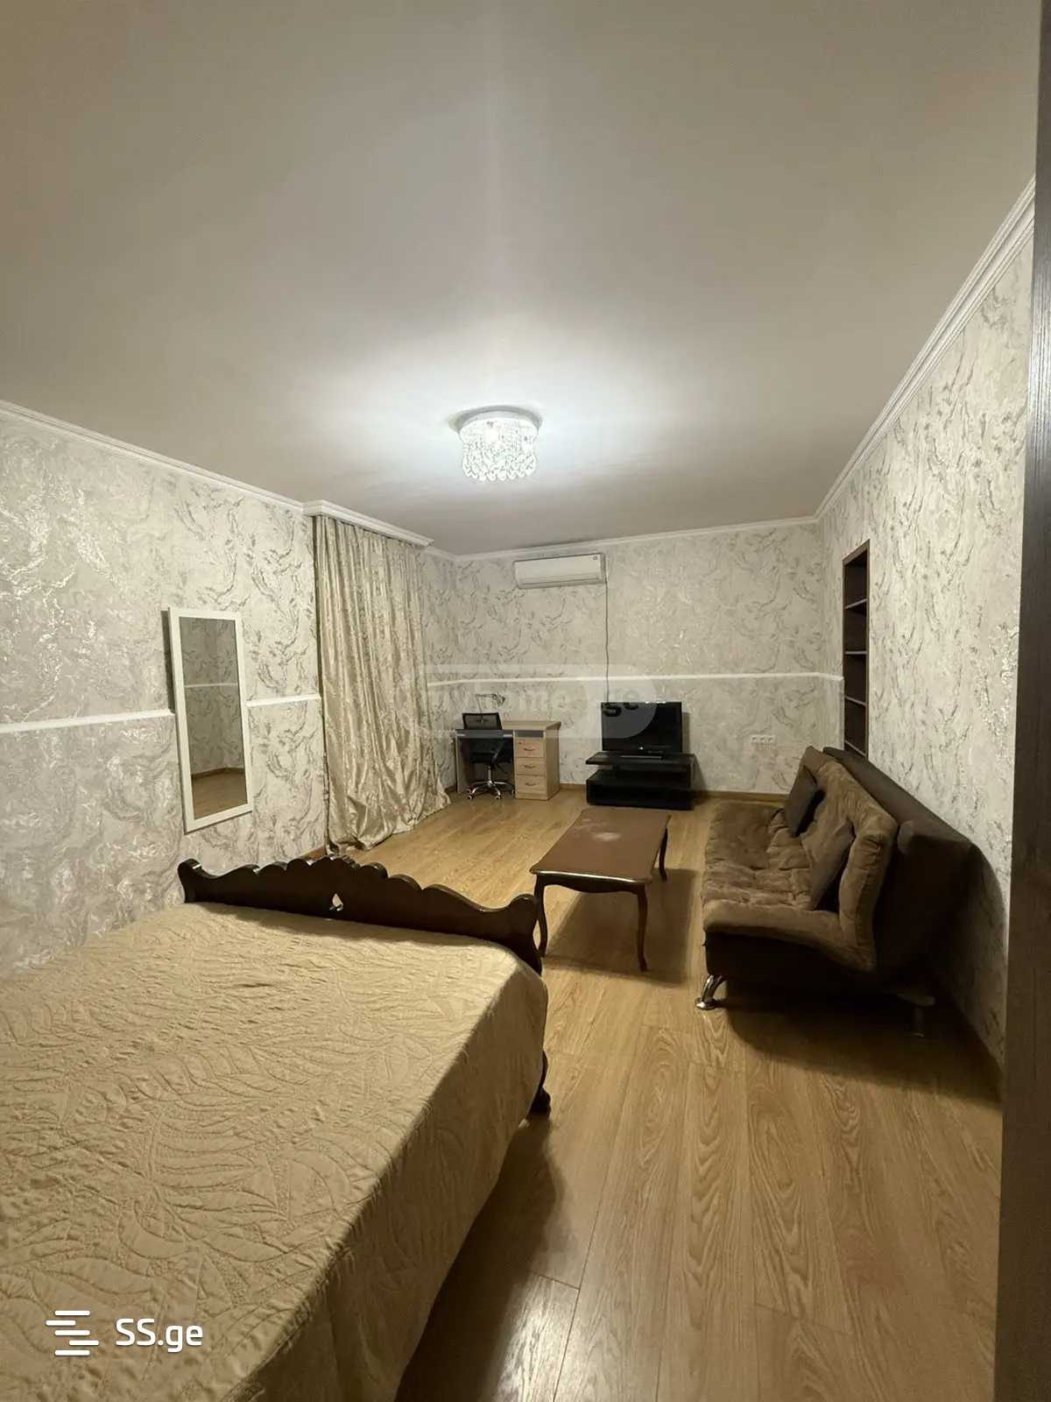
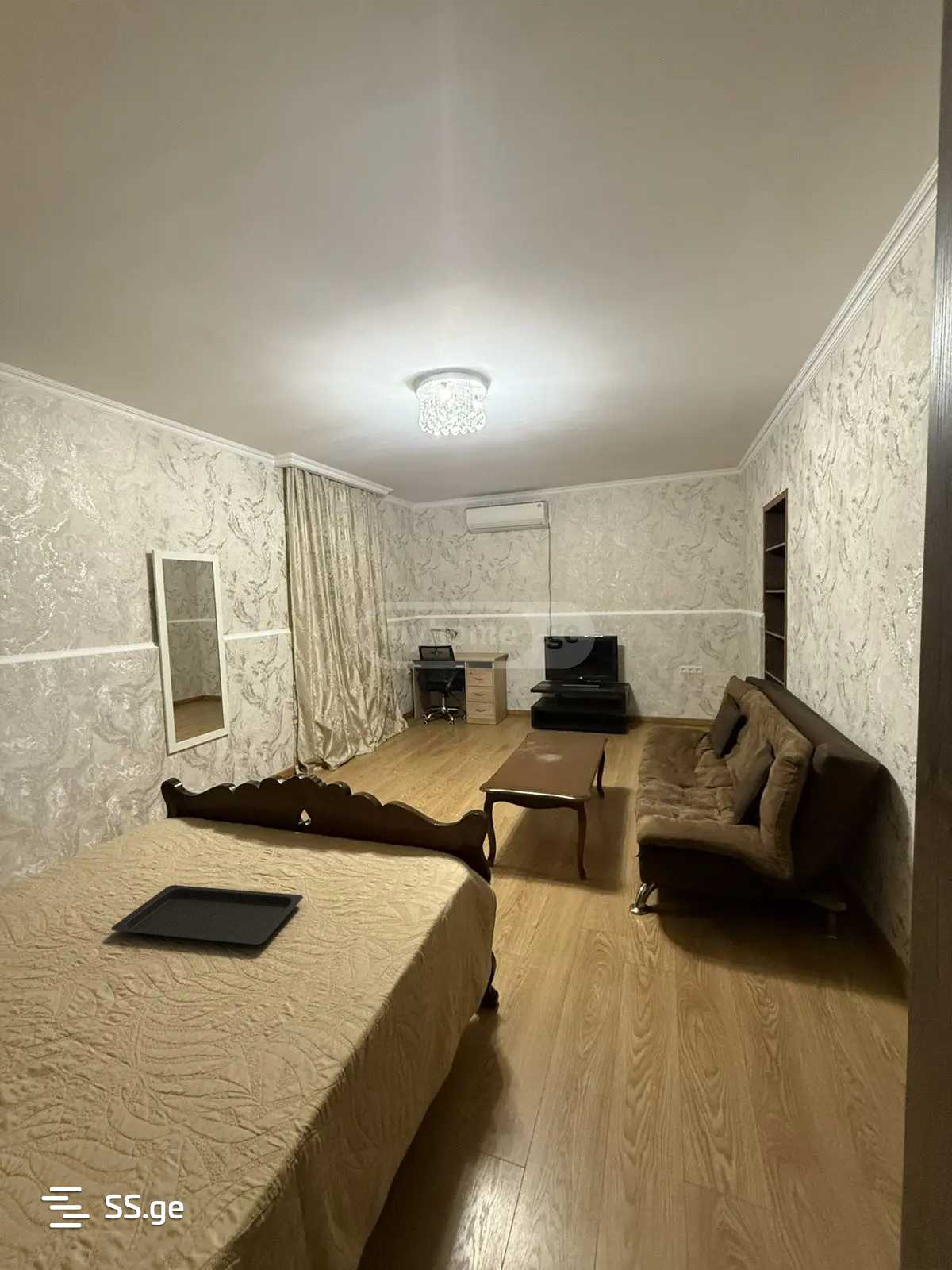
+ serving tray (211, 915)
